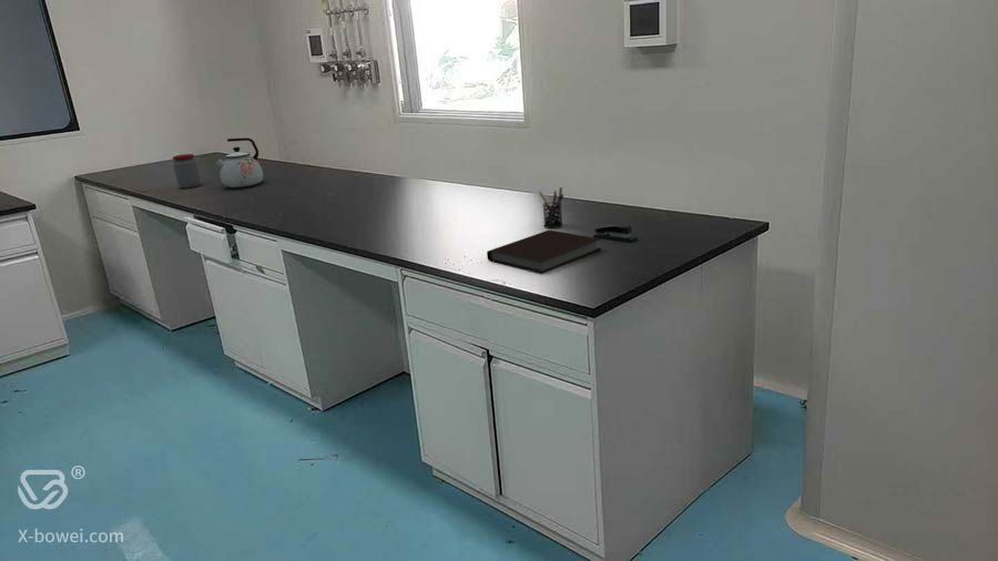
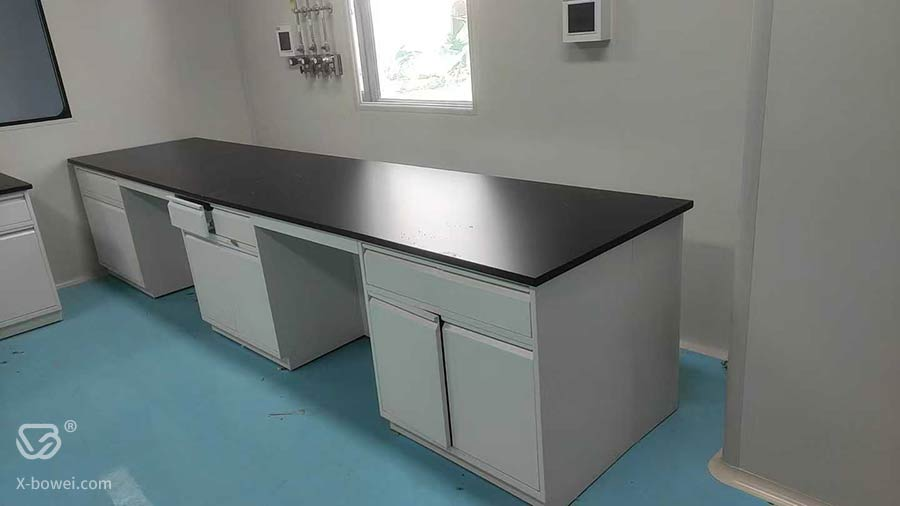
- notebook (544, 249)
- pen holder (553, 206)
- stapler (614, 231)
- kettle (238, 162)
- jar (186, 171)
